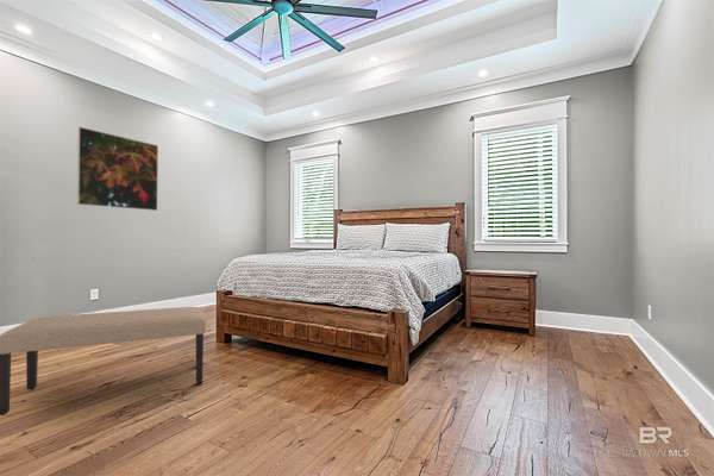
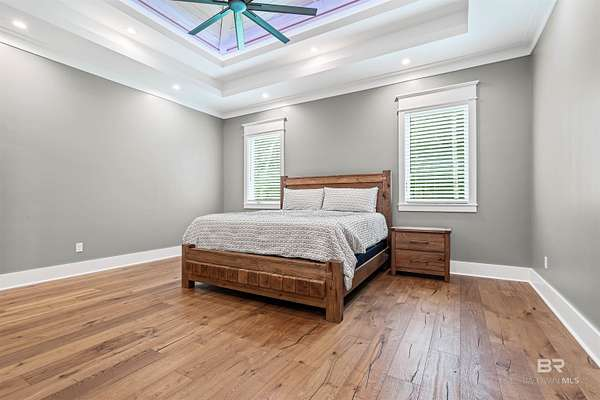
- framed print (120, 171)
- bench (117, 342)
